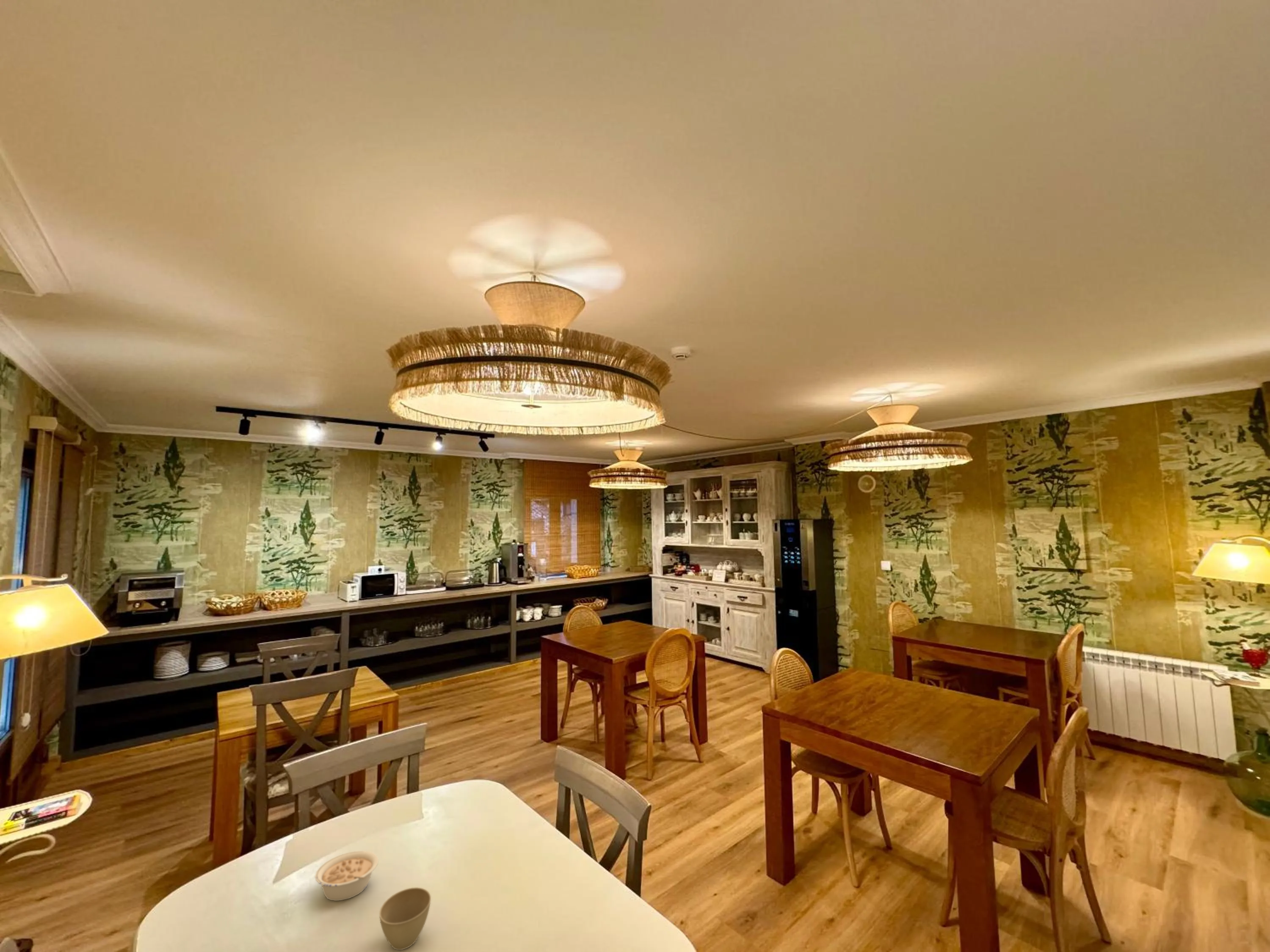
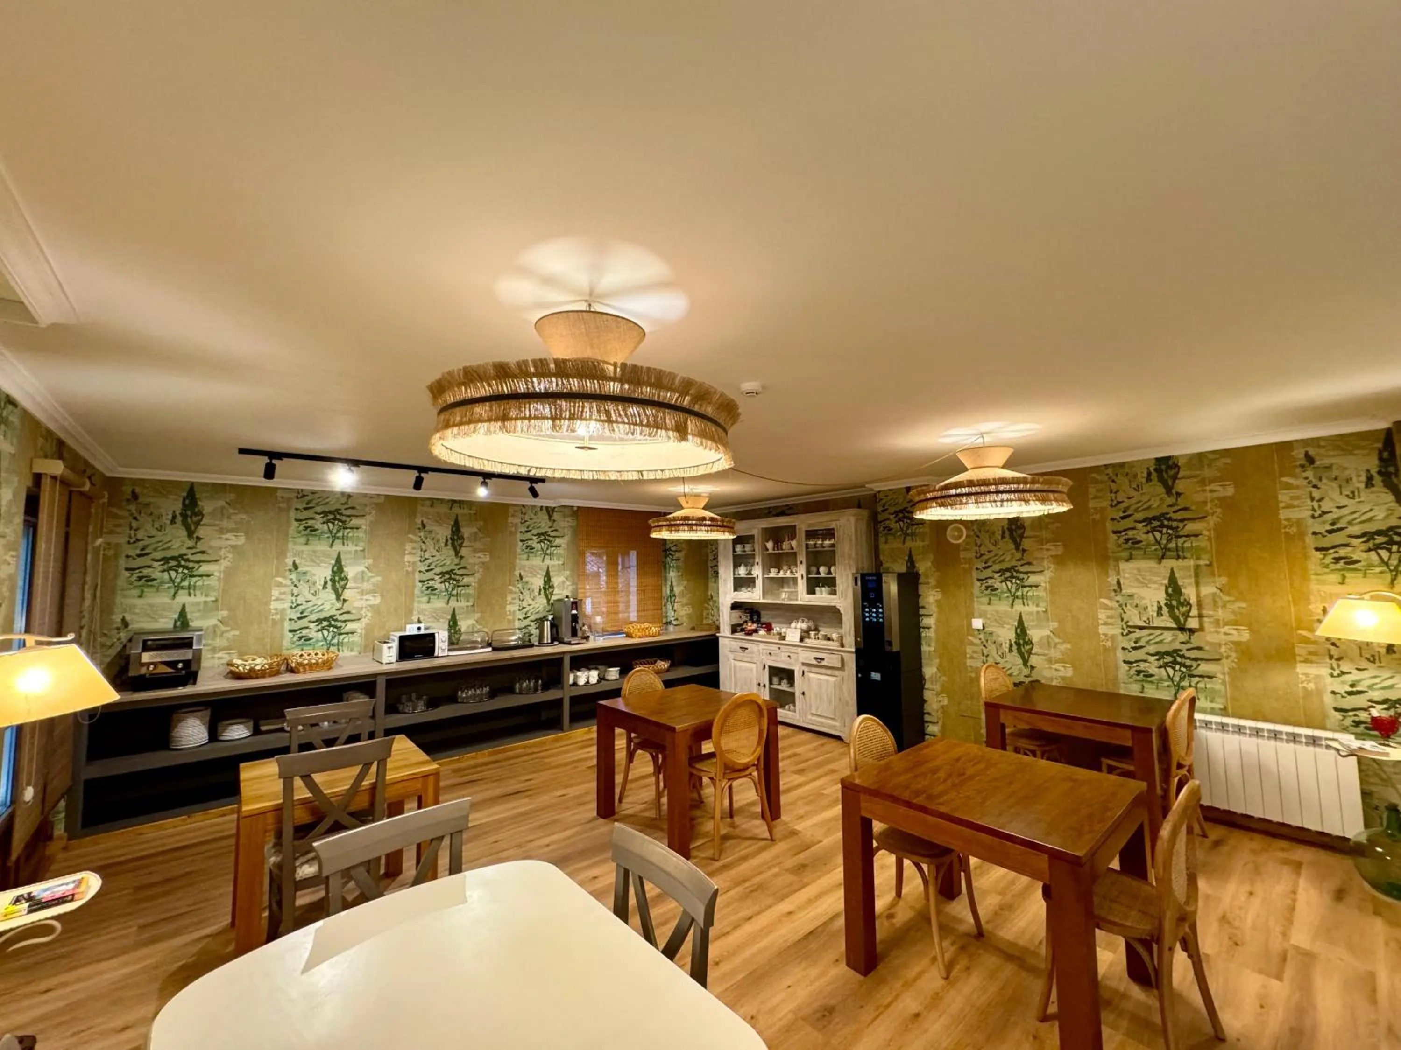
- legume (349, 875)
- flower pot (405, 922)
